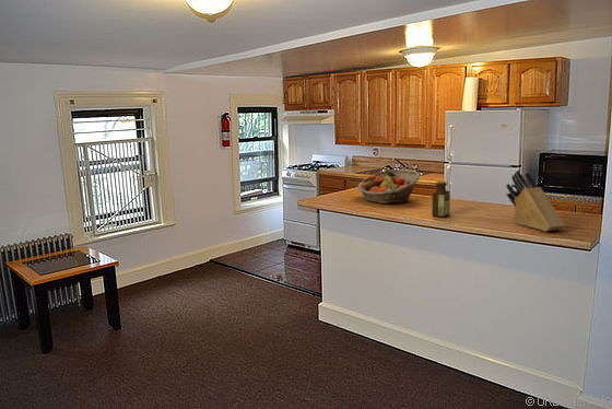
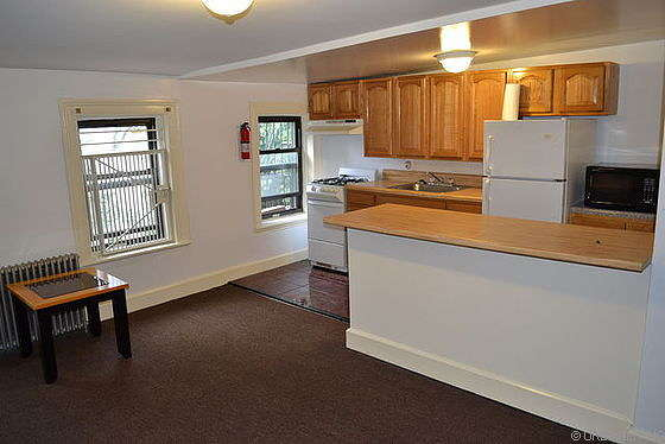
- bottle (440, 198)
- fruit basket (388, 186)
- knife block (533, 198)
